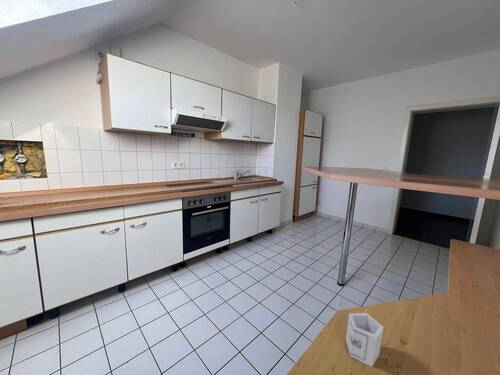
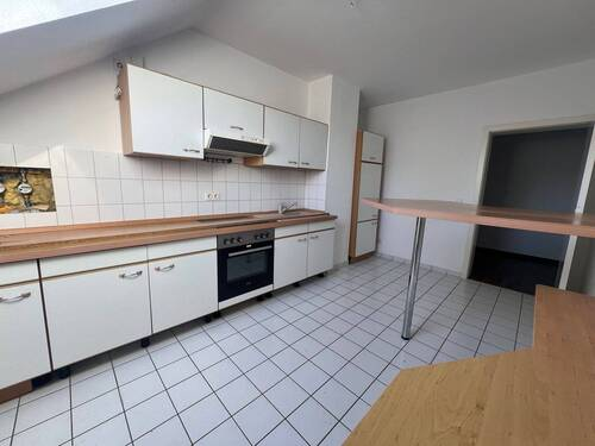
- cup (365, 336)
